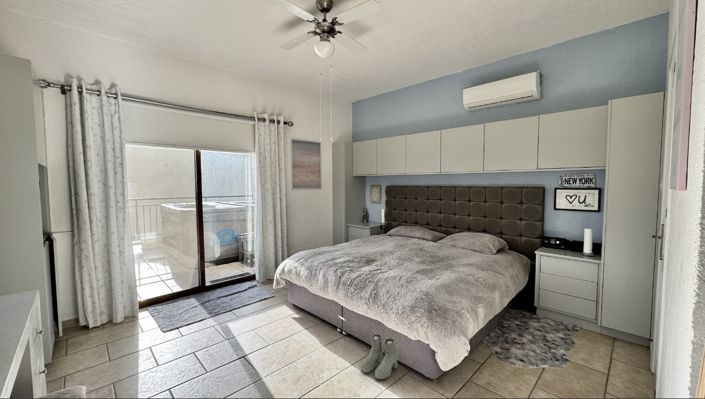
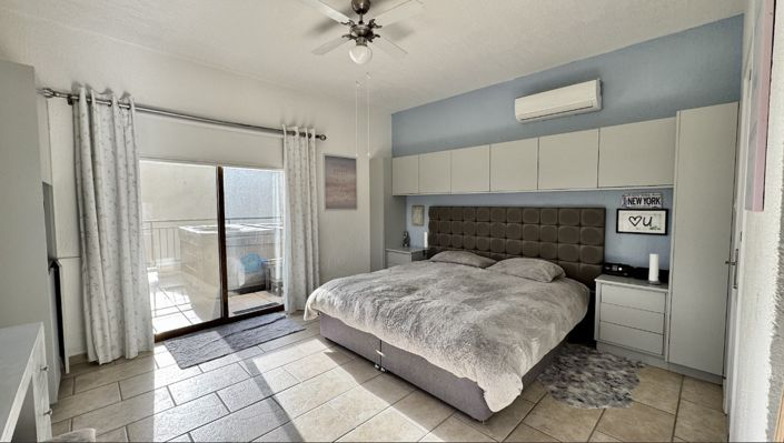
- boots (379, 355)
